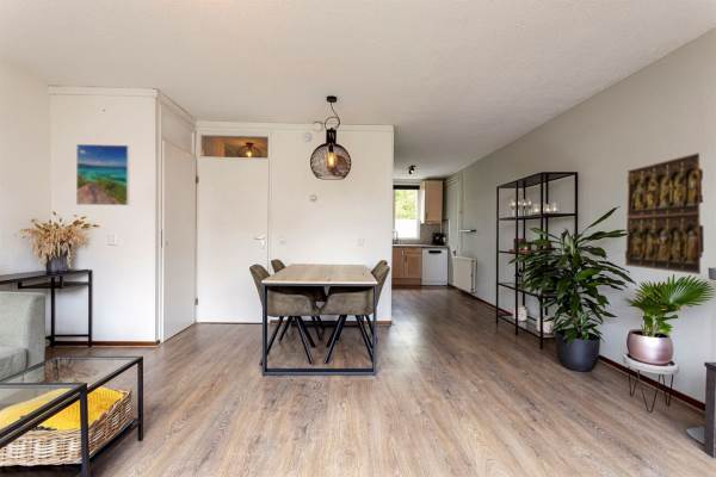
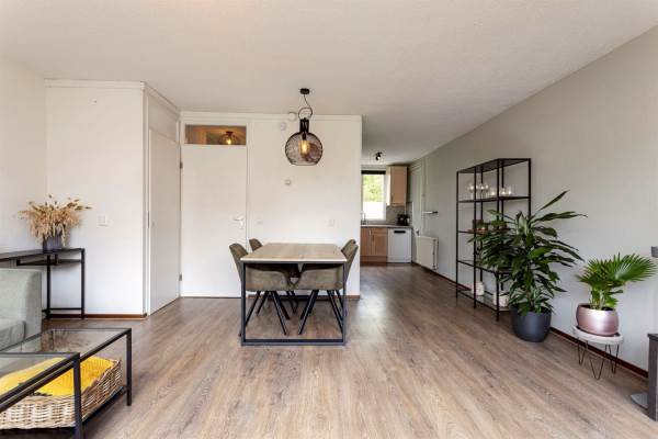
- relief panel (662, 216)
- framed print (103, 174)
